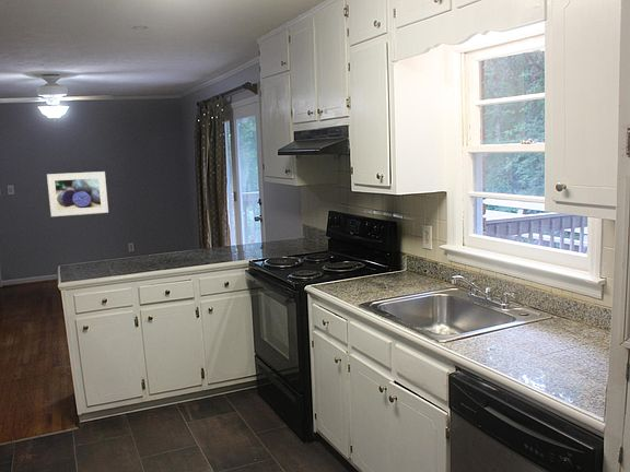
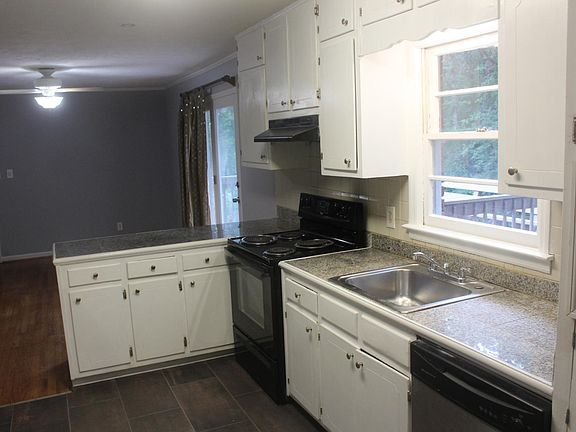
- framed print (78, 193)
